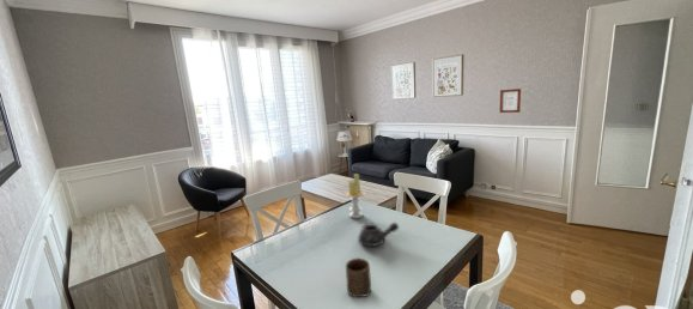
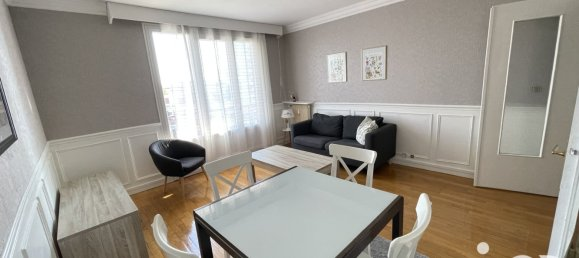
- candle (354, 194)
- cup (358, 277)
- picture frame (510, 101)
- teapot (378, 232)
